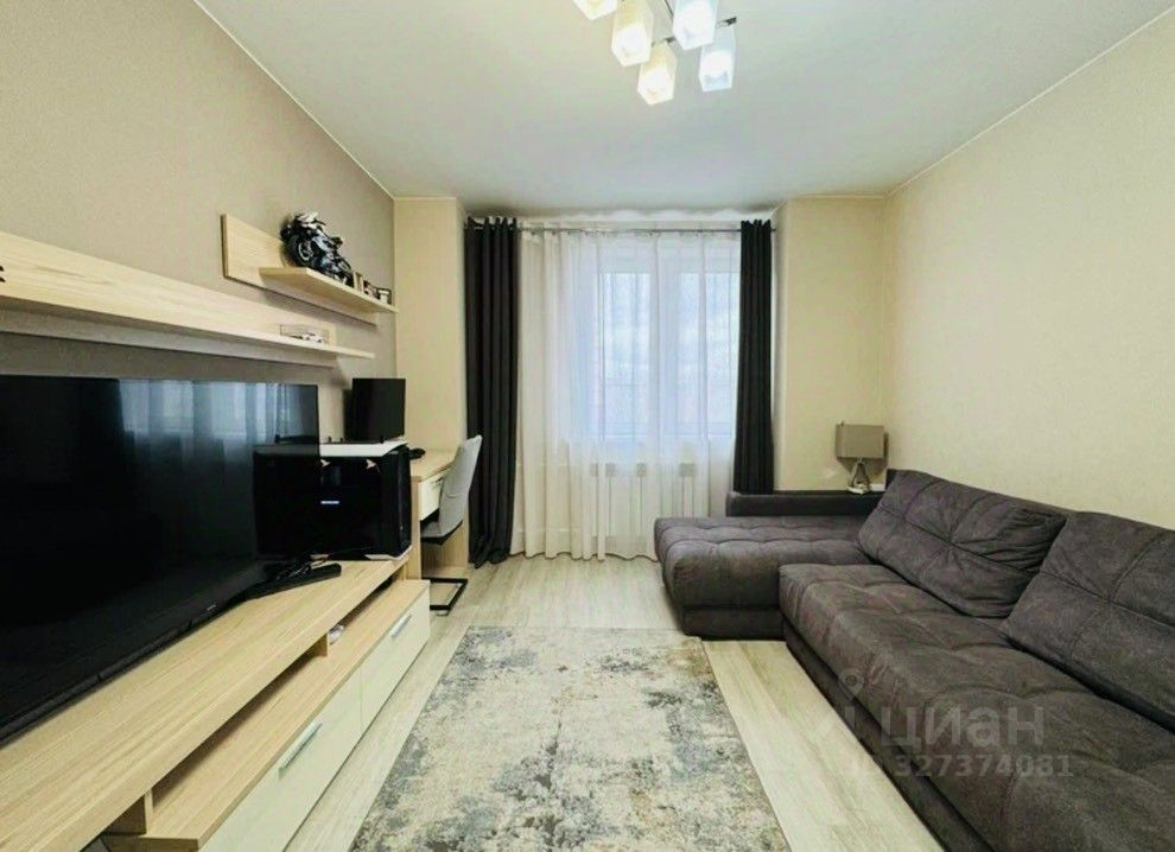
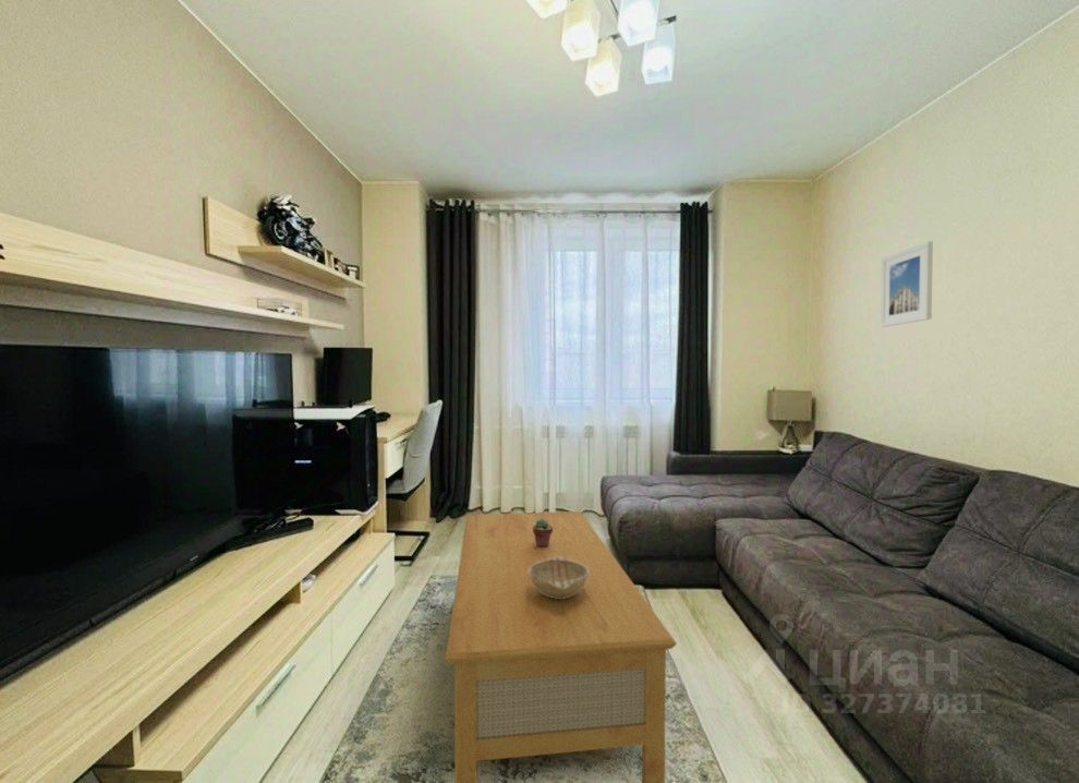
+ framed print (905, 287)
+ decorative bowl (558, 579)
+ potted succulent (542, 531)
+ coffee table (537, 611)
